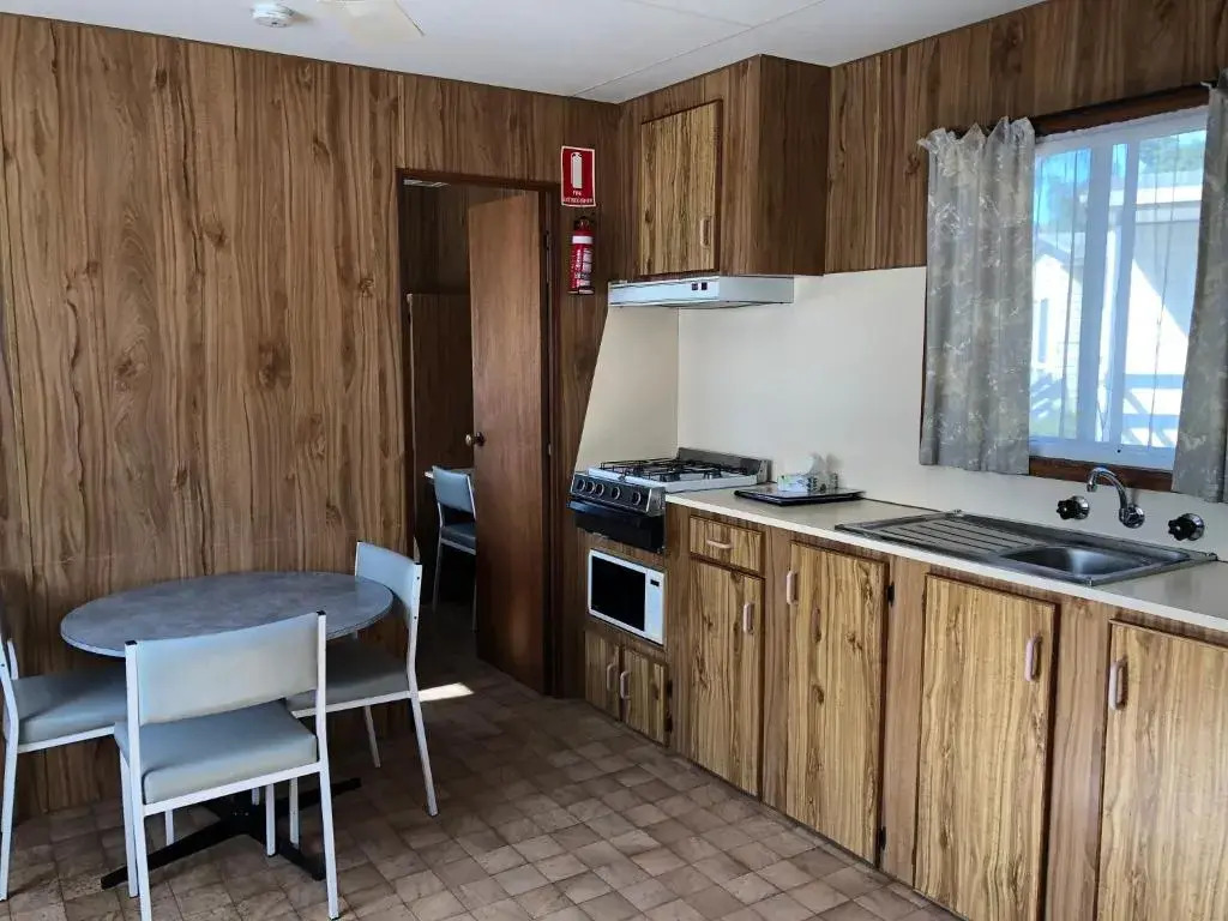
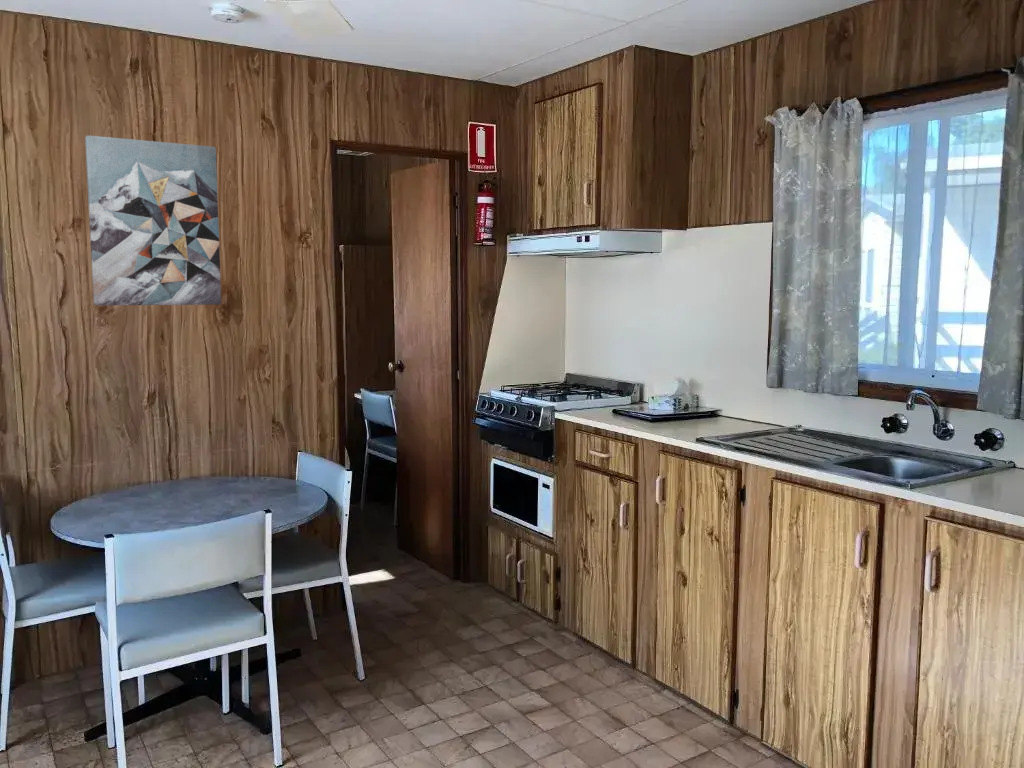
+ wall art (156, 224)
